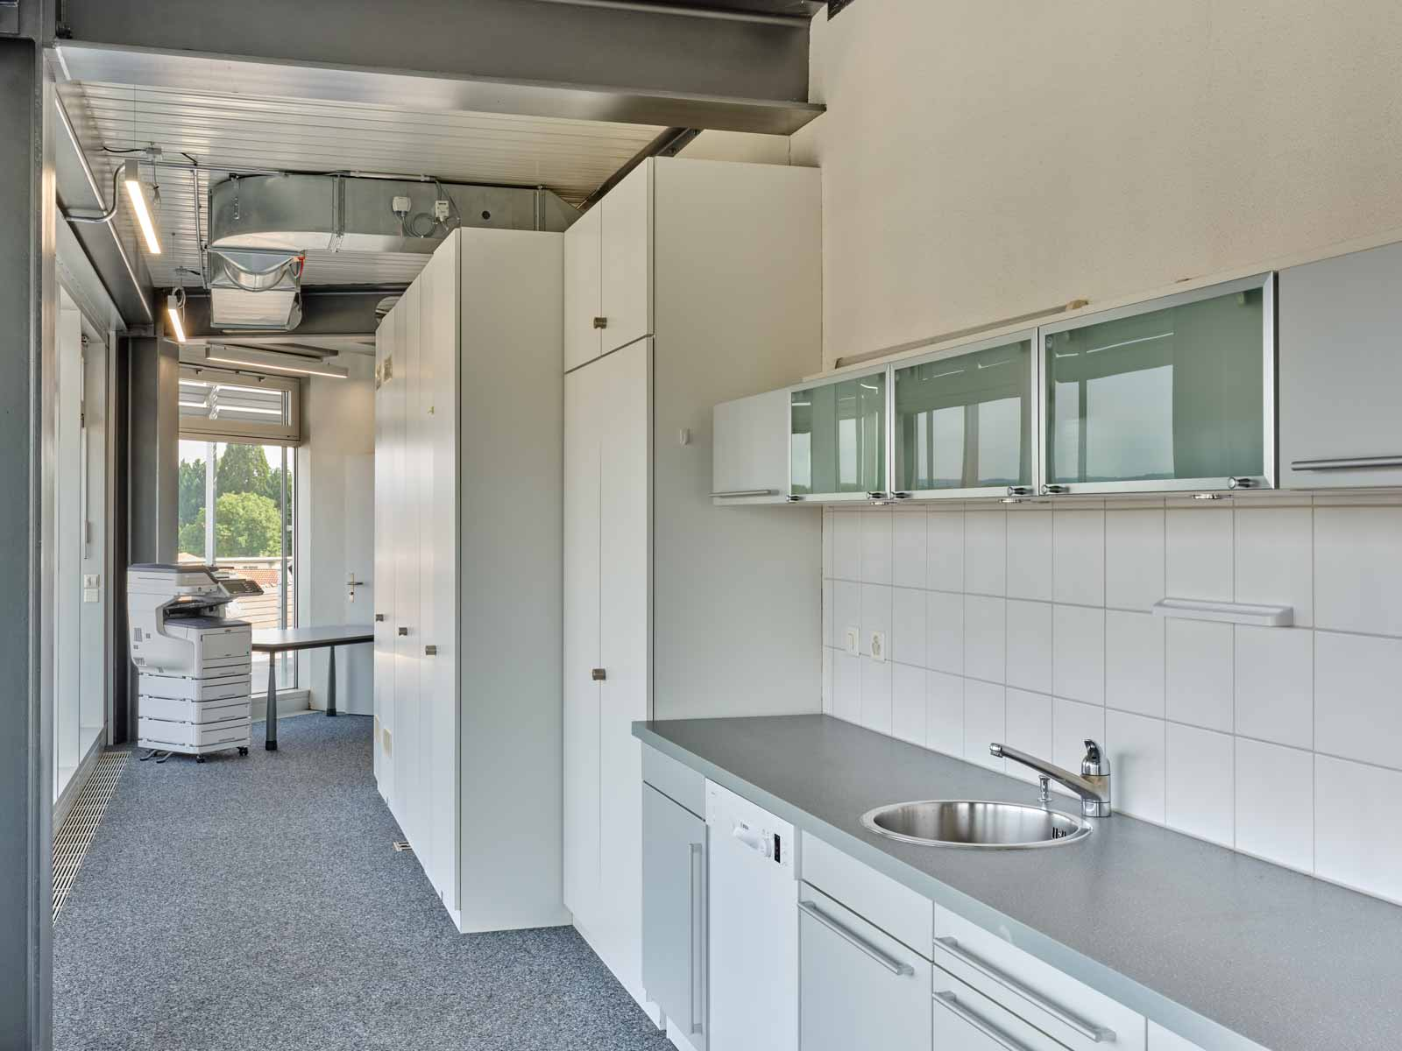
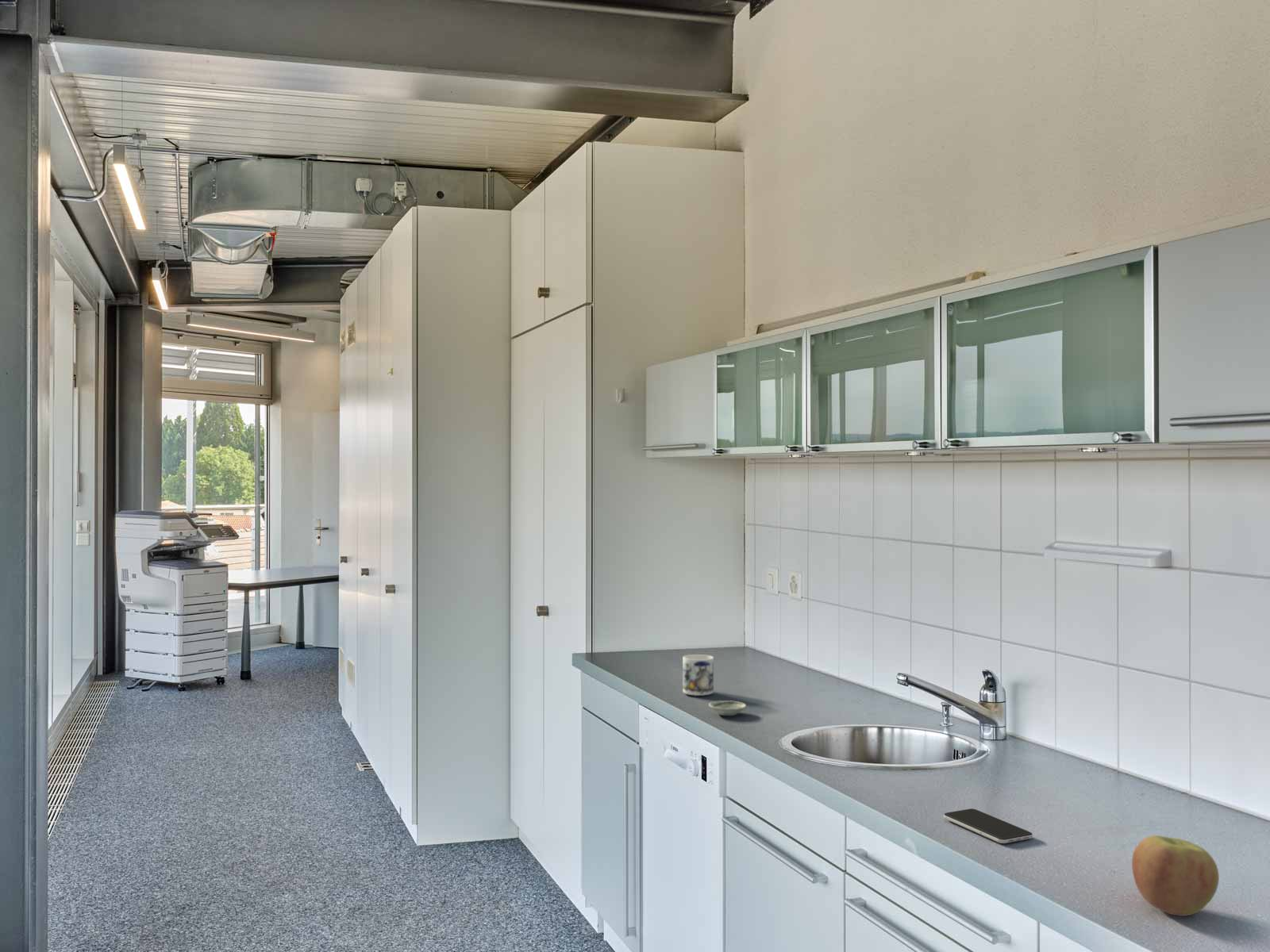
+ apple (1175, 874)
+ mug (696, 674)
+ smartphone (987, 825)
+ saucer (727, 708)
